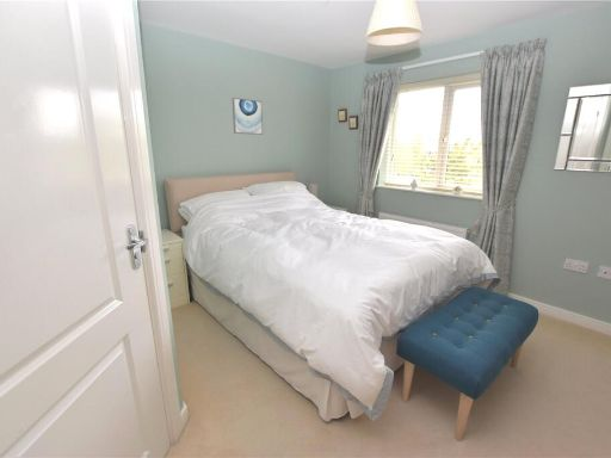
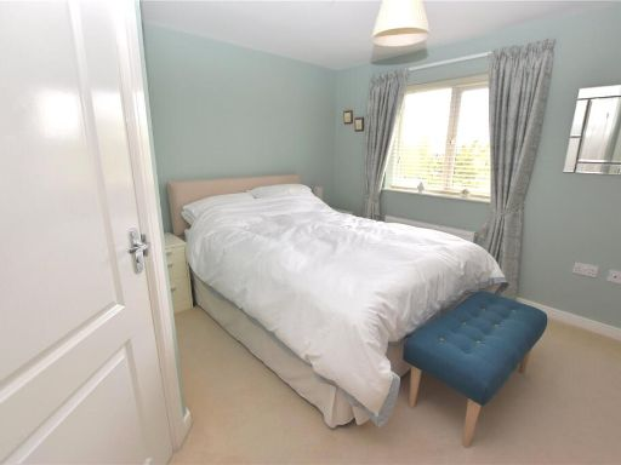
- wall art (248, 117)
